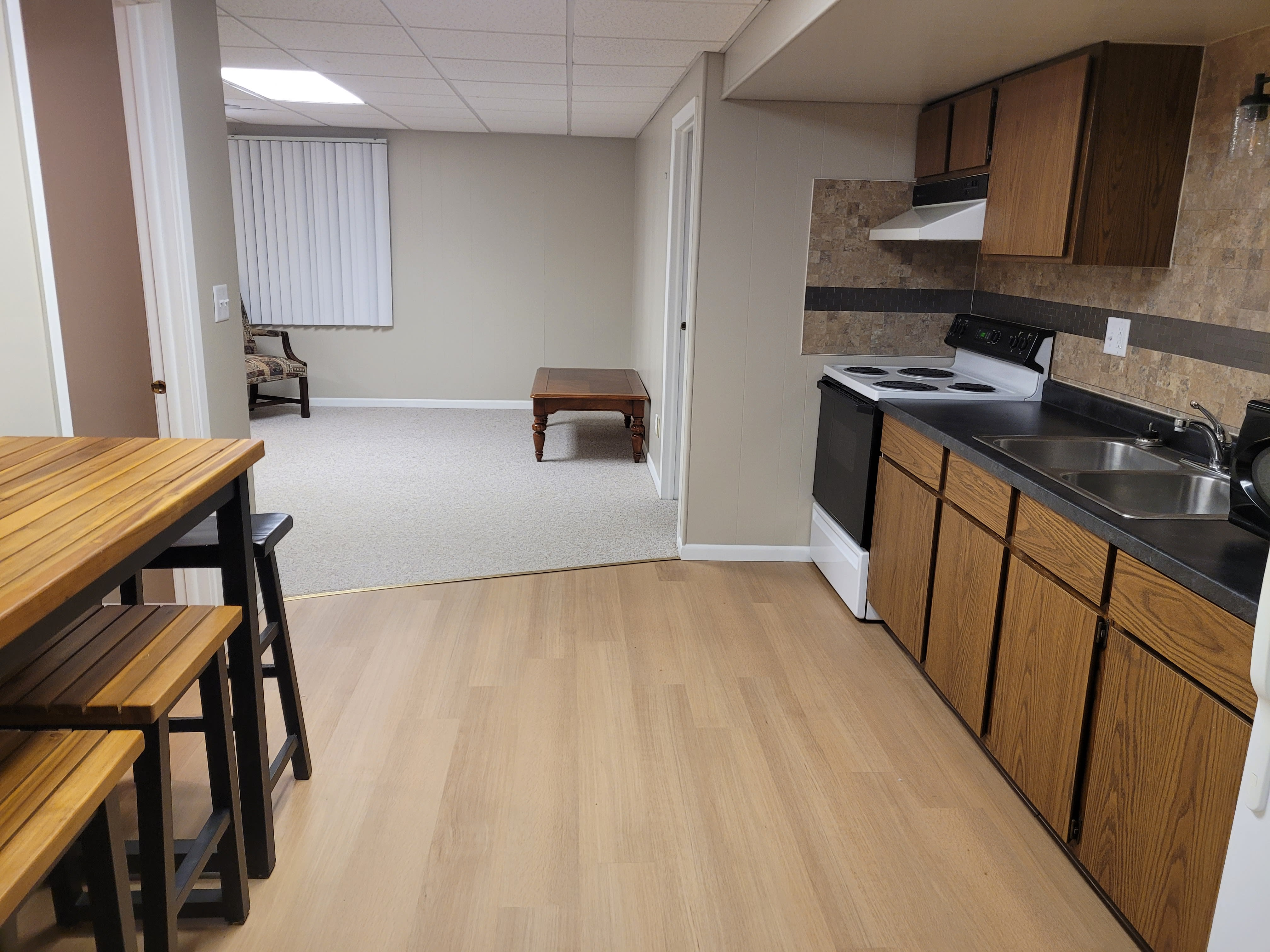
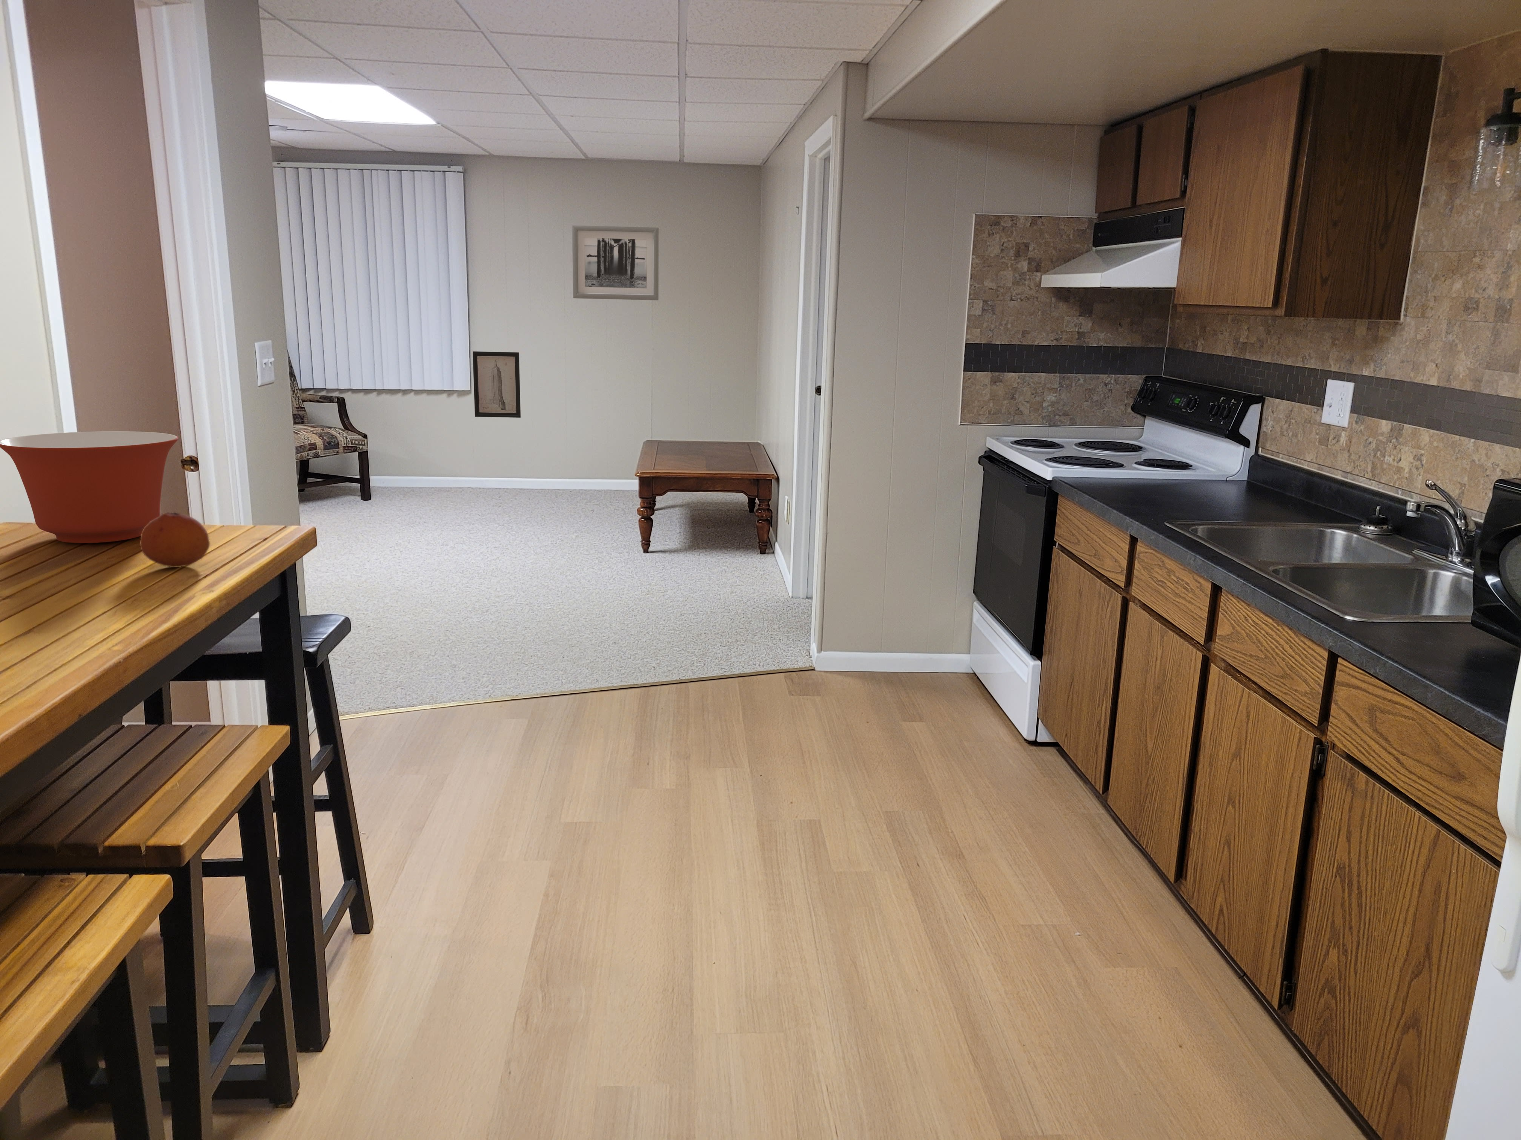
+ wall art (497, 384)
+ fruit (175, 539)
+ wall art (616, 263)
+ mixing bowl (96, 487)
